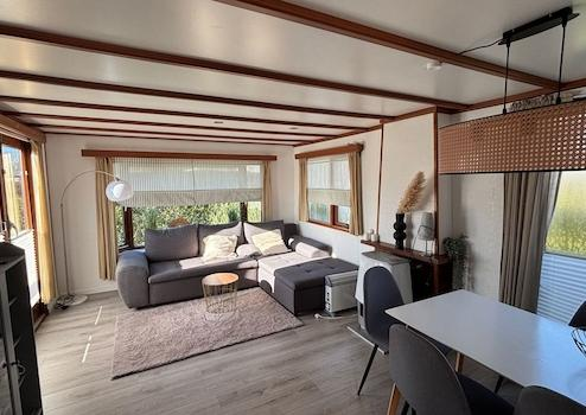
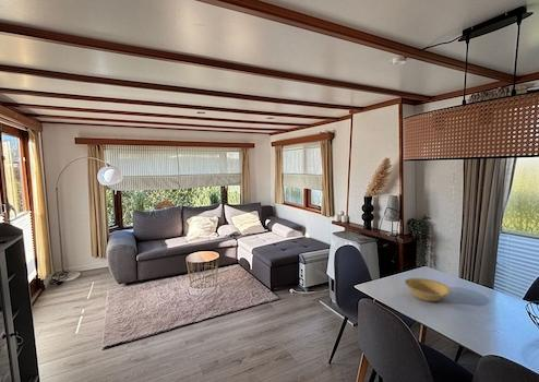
+ bowl (426, 290)
